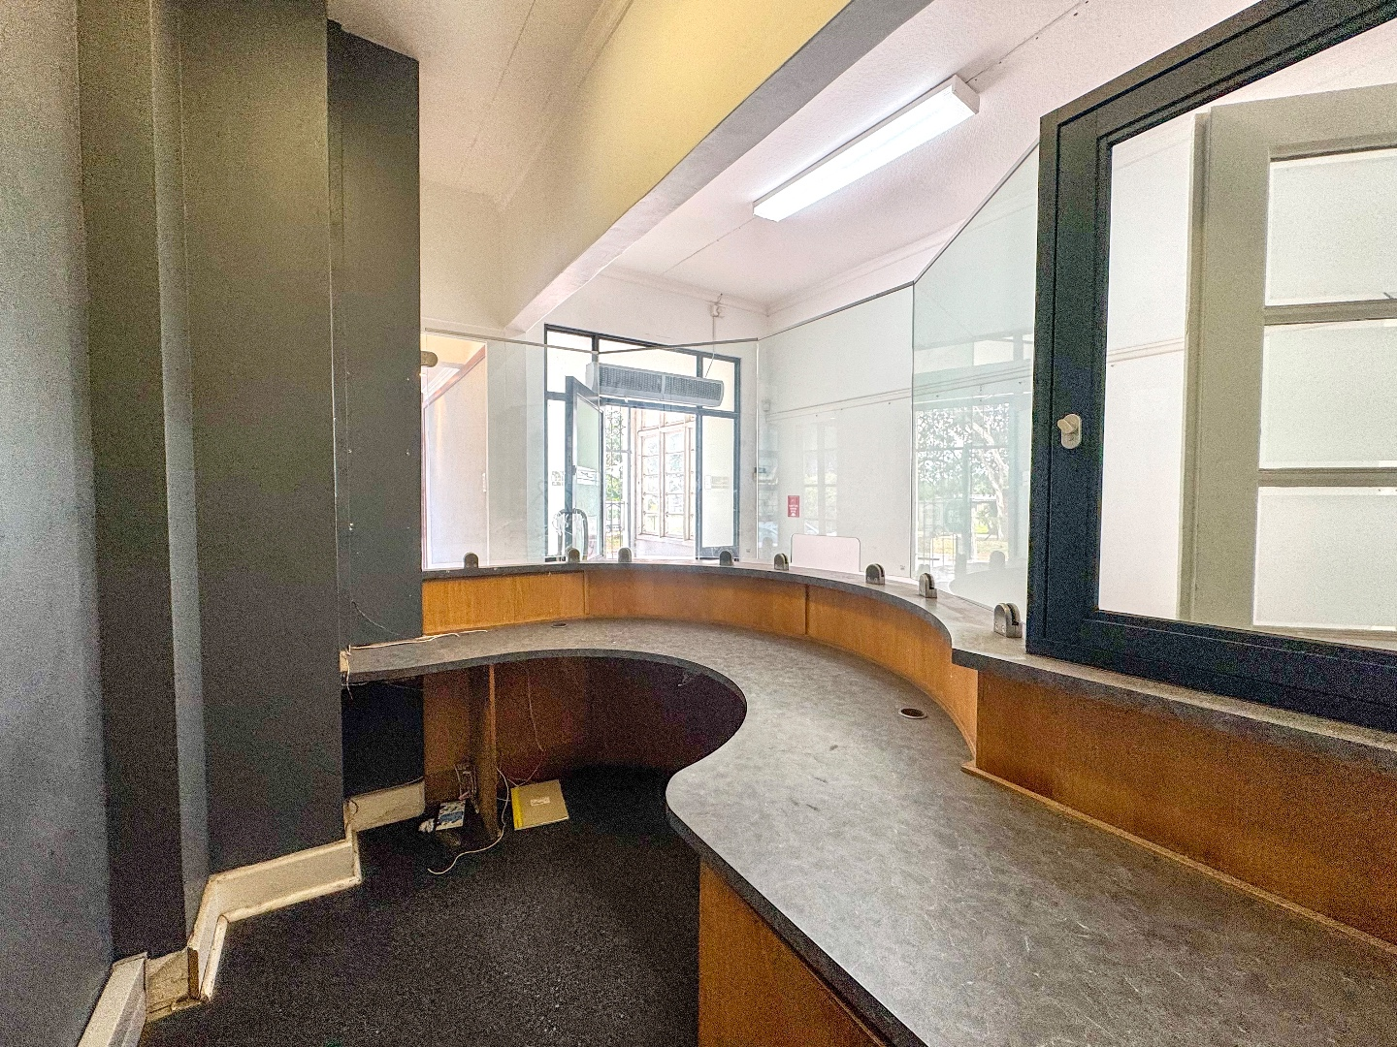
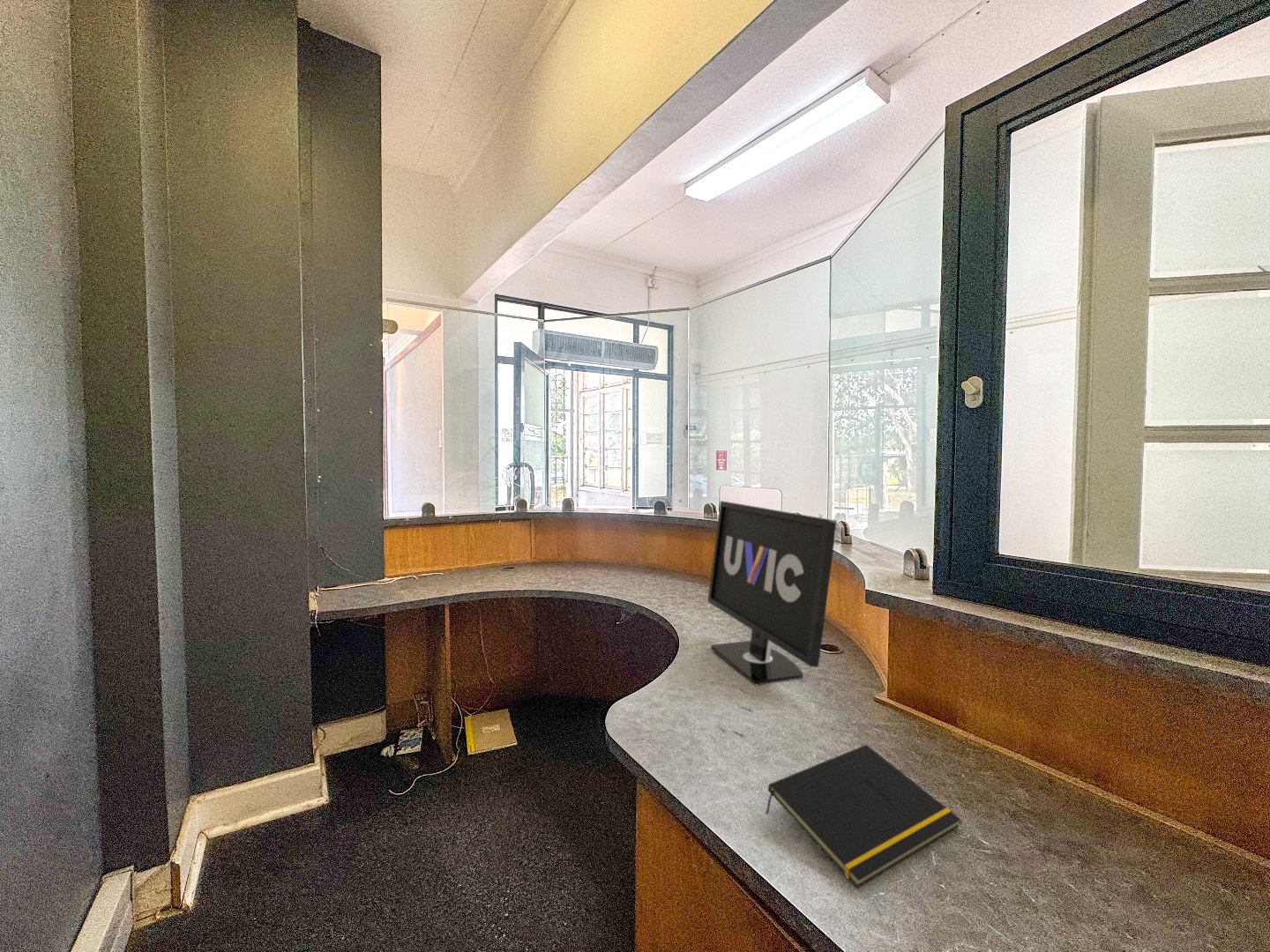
+ monitor (757, 585)
+ notepad (862, 804)
